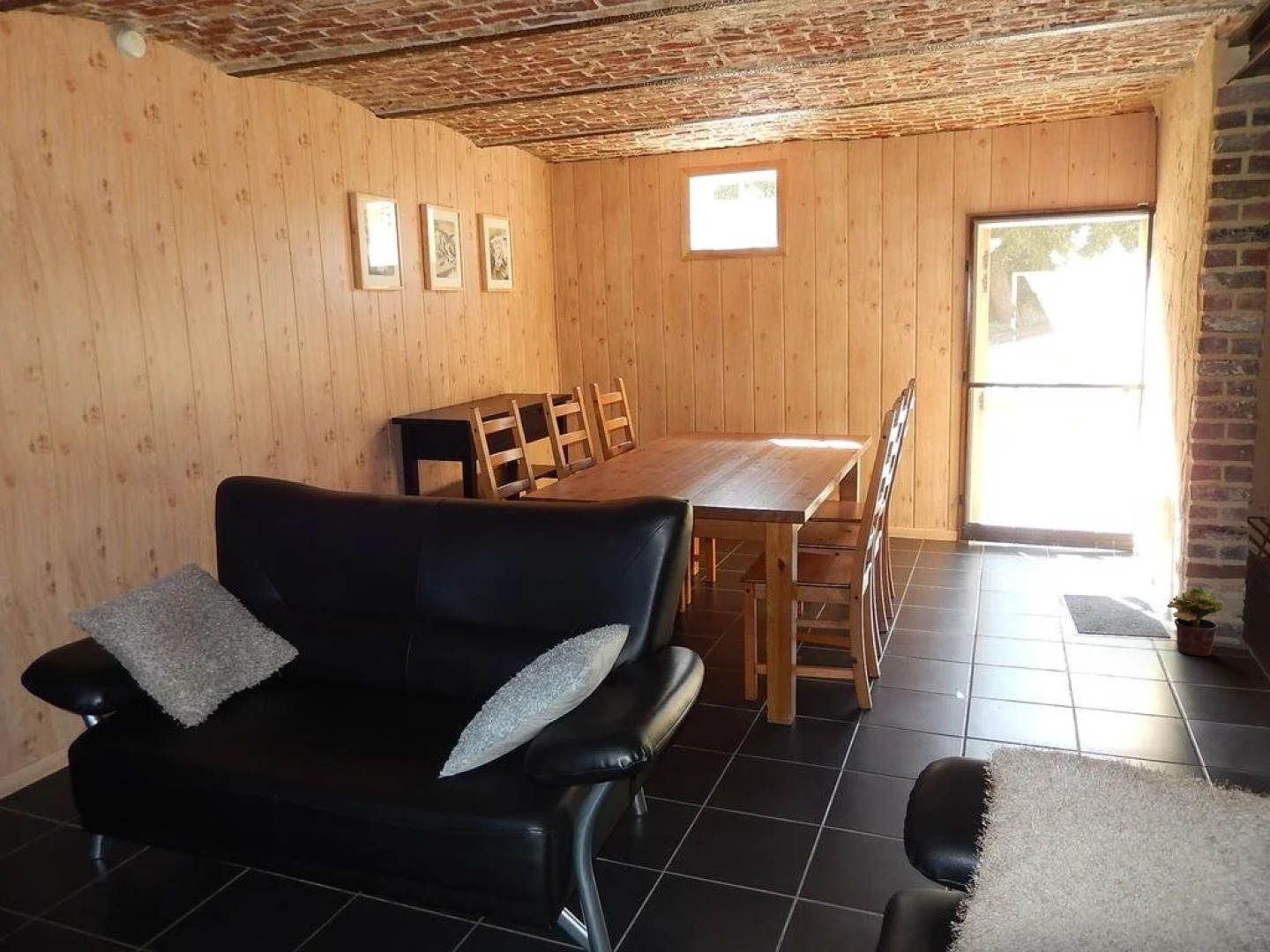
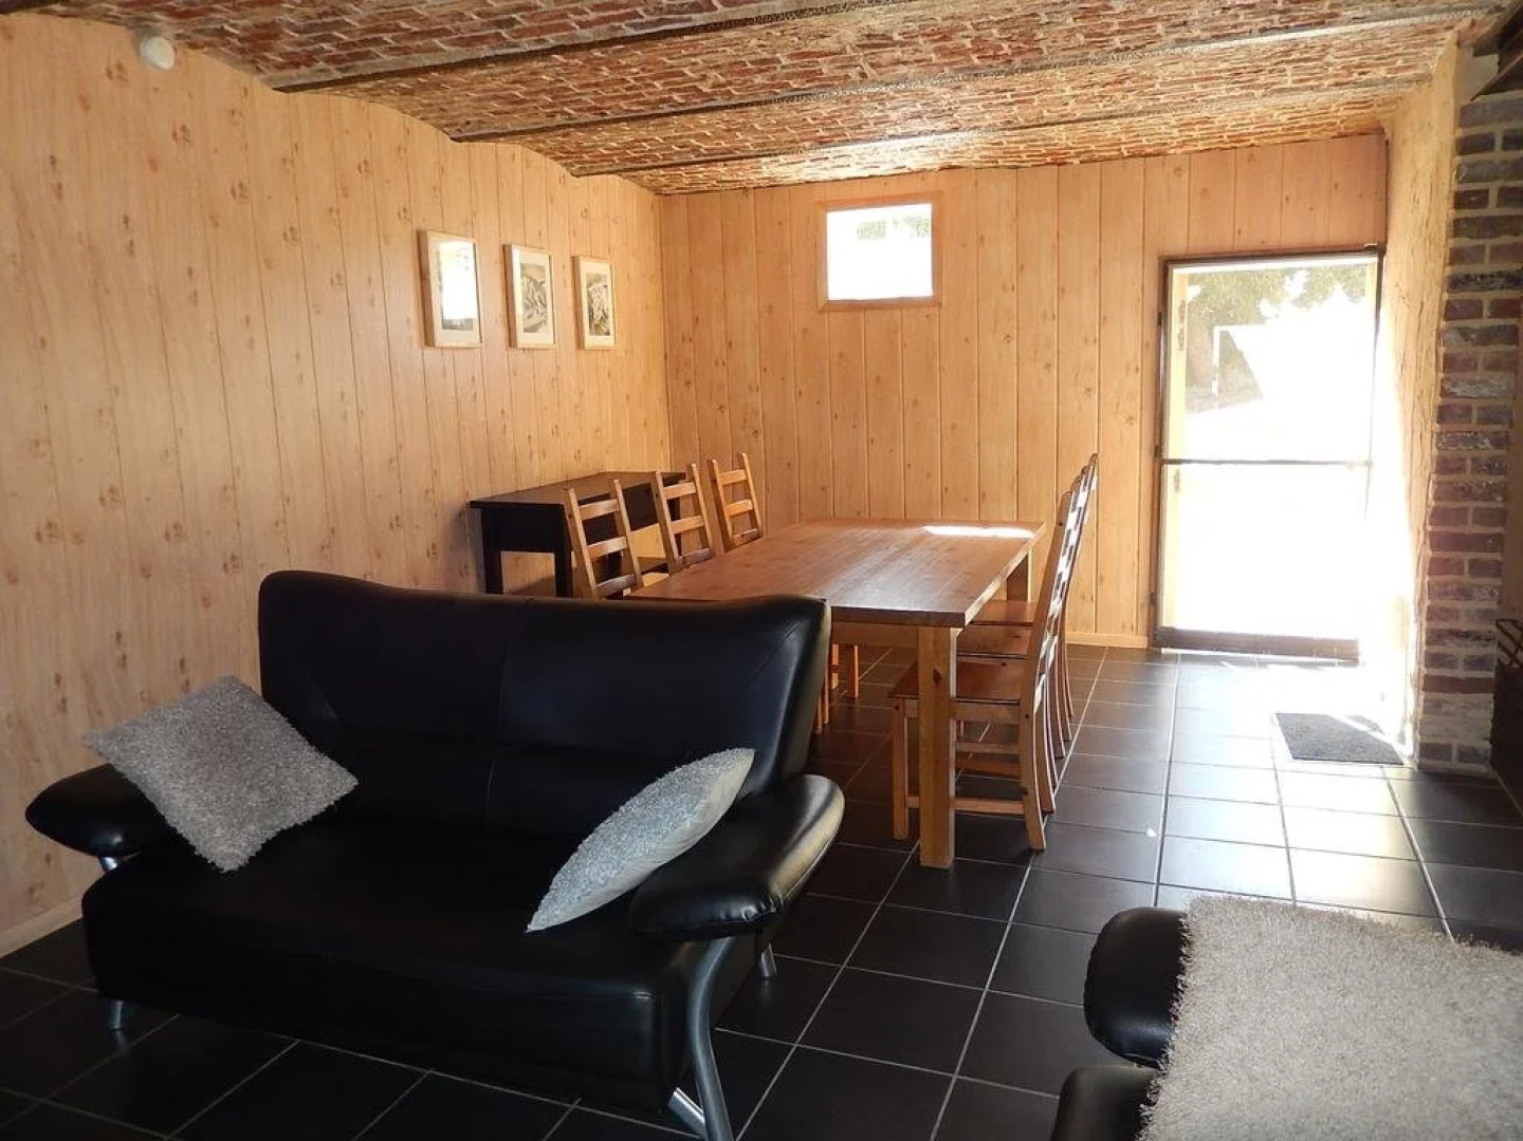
- potted plant (1194, 618)
